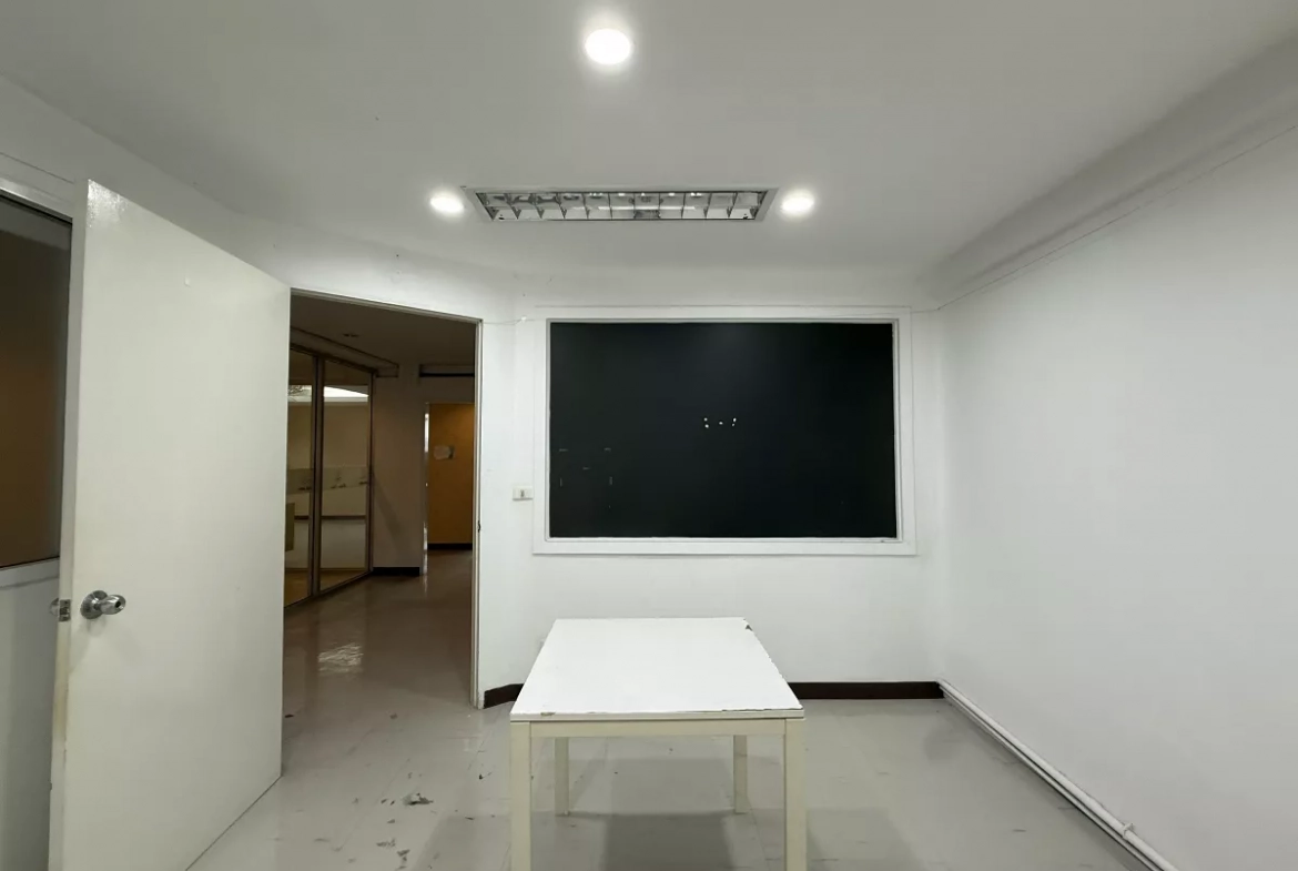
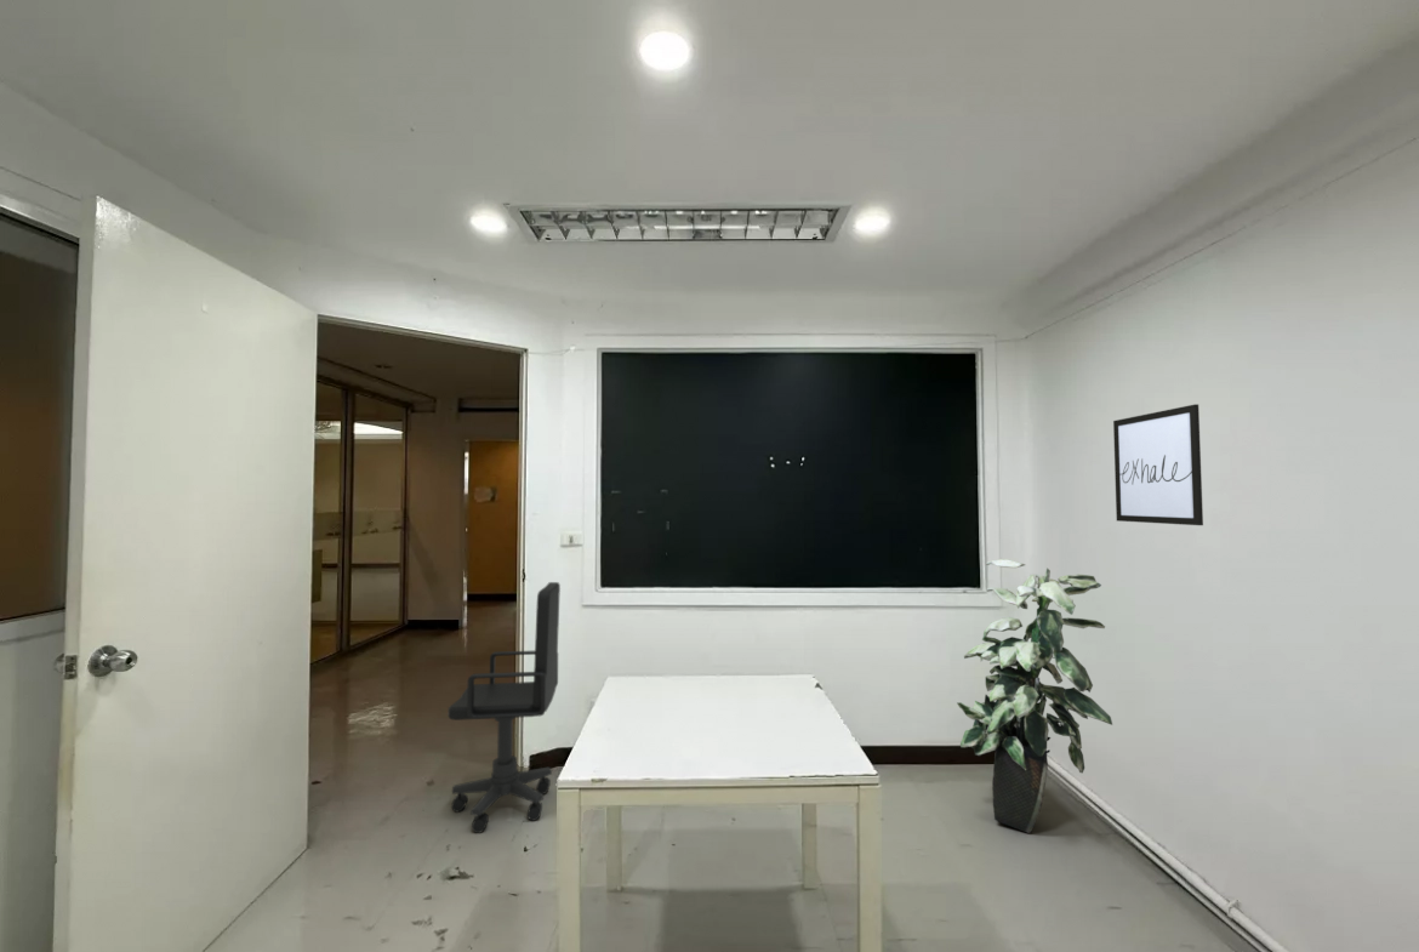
+ wall art (1153, 467)
+ office chair (505, 695)
+ indoor plant (1025, 690)
